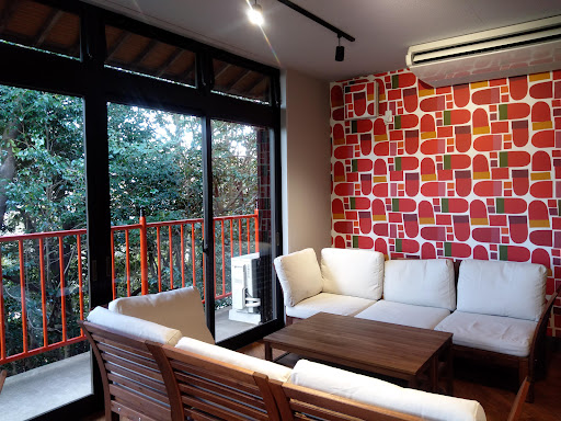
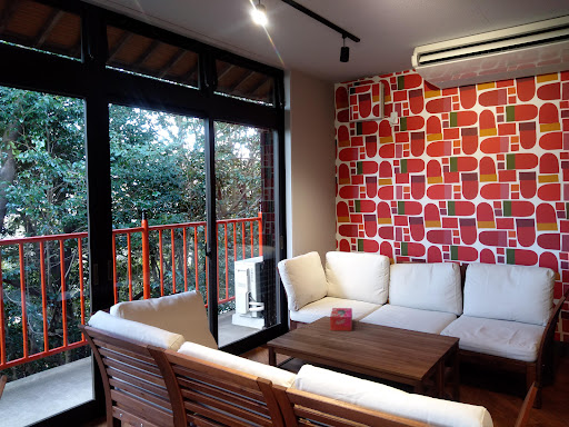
+ tissue box (341, 318)
